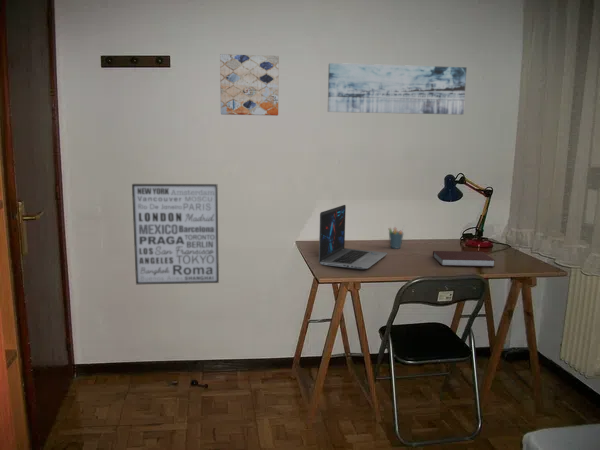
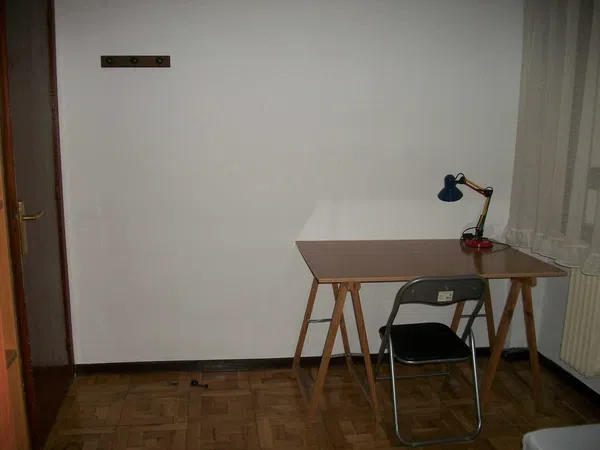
- laptop (344, 235)
- wall art (176, 234)
- wall art (397, 89)
- pen holder (396, 236)
- wall art (249, 85)
- notebook (462, 258)
